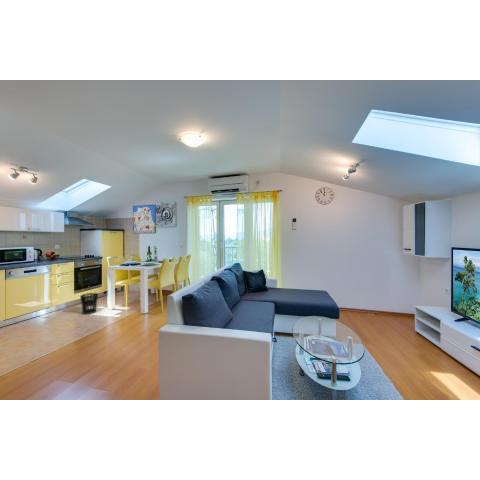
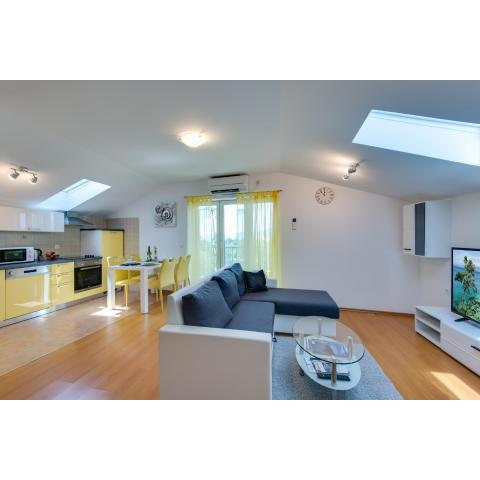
- wastebasket (89, 303)
- wall art (144, 219)
